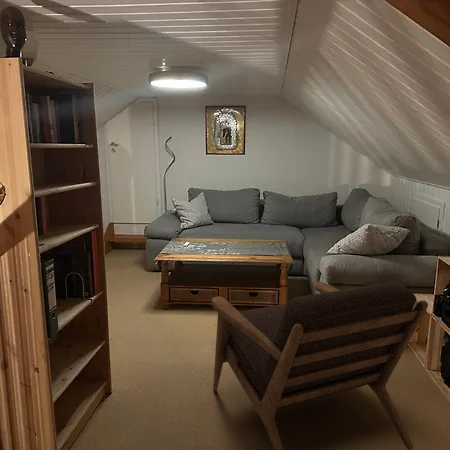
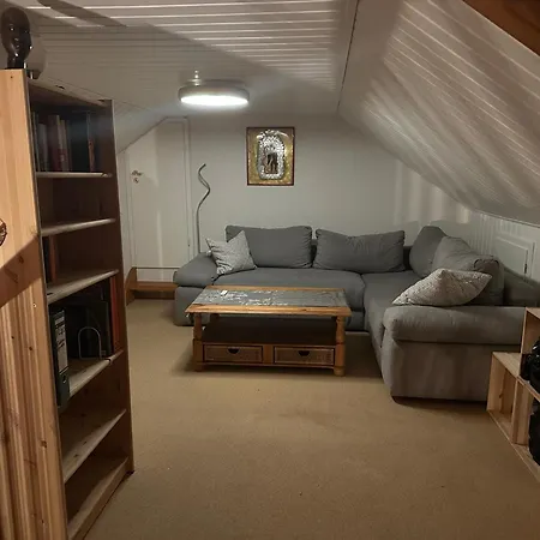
- armchair (303, 342)
